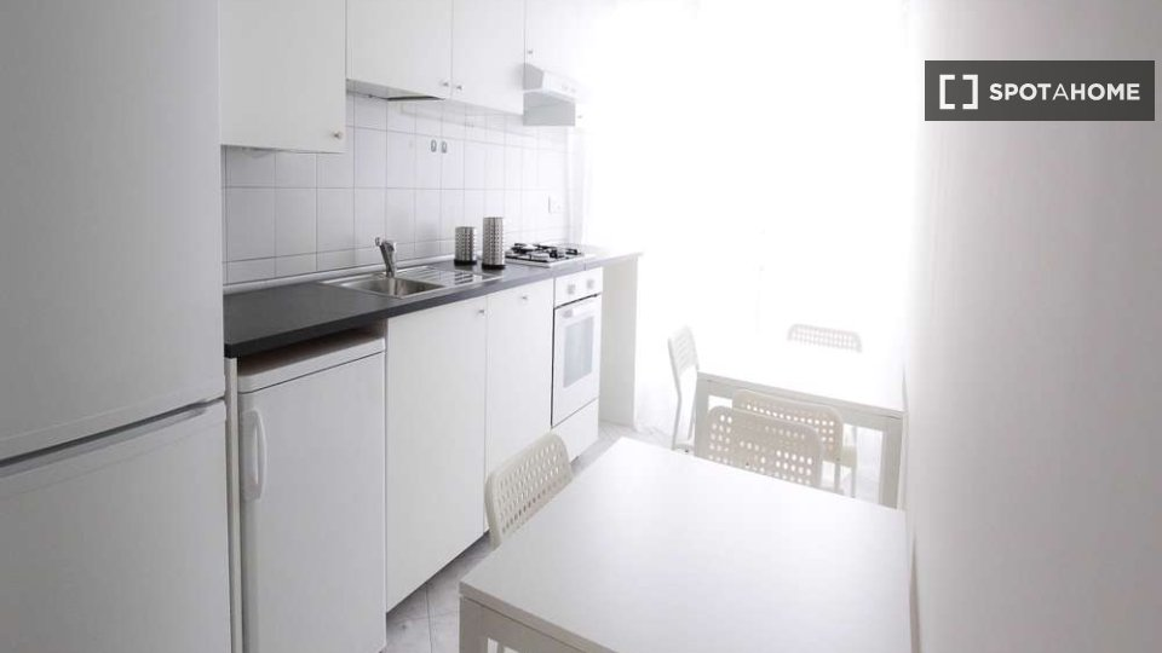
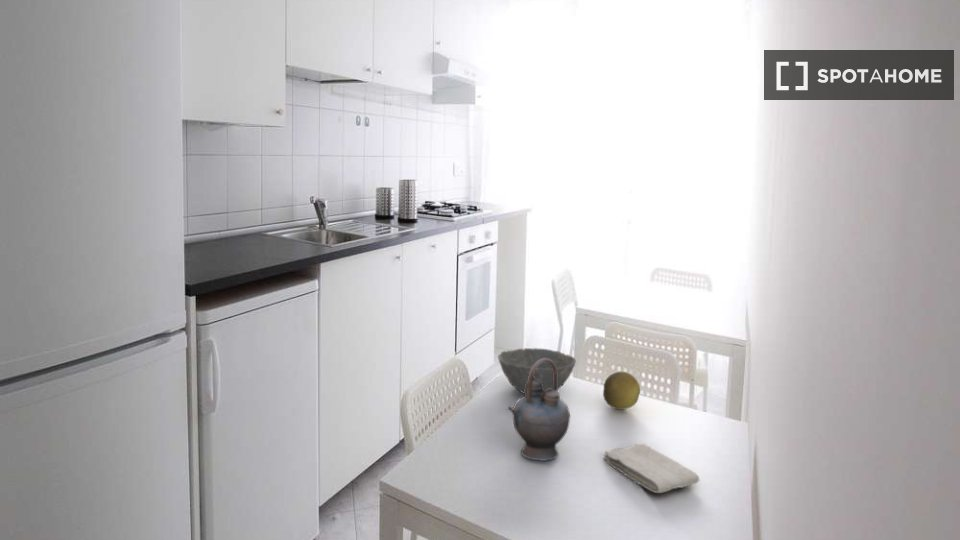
+ washcloth (648, 465)
+ bowl (536, 374)
+ fruit (621, 390)
+ teapot (535, 407)
